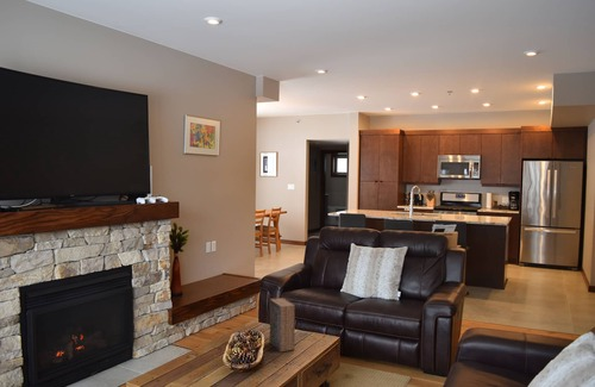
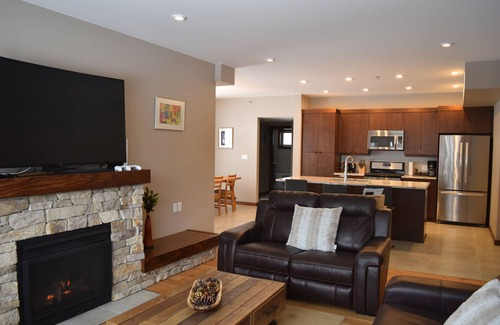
- book (281, 324)
